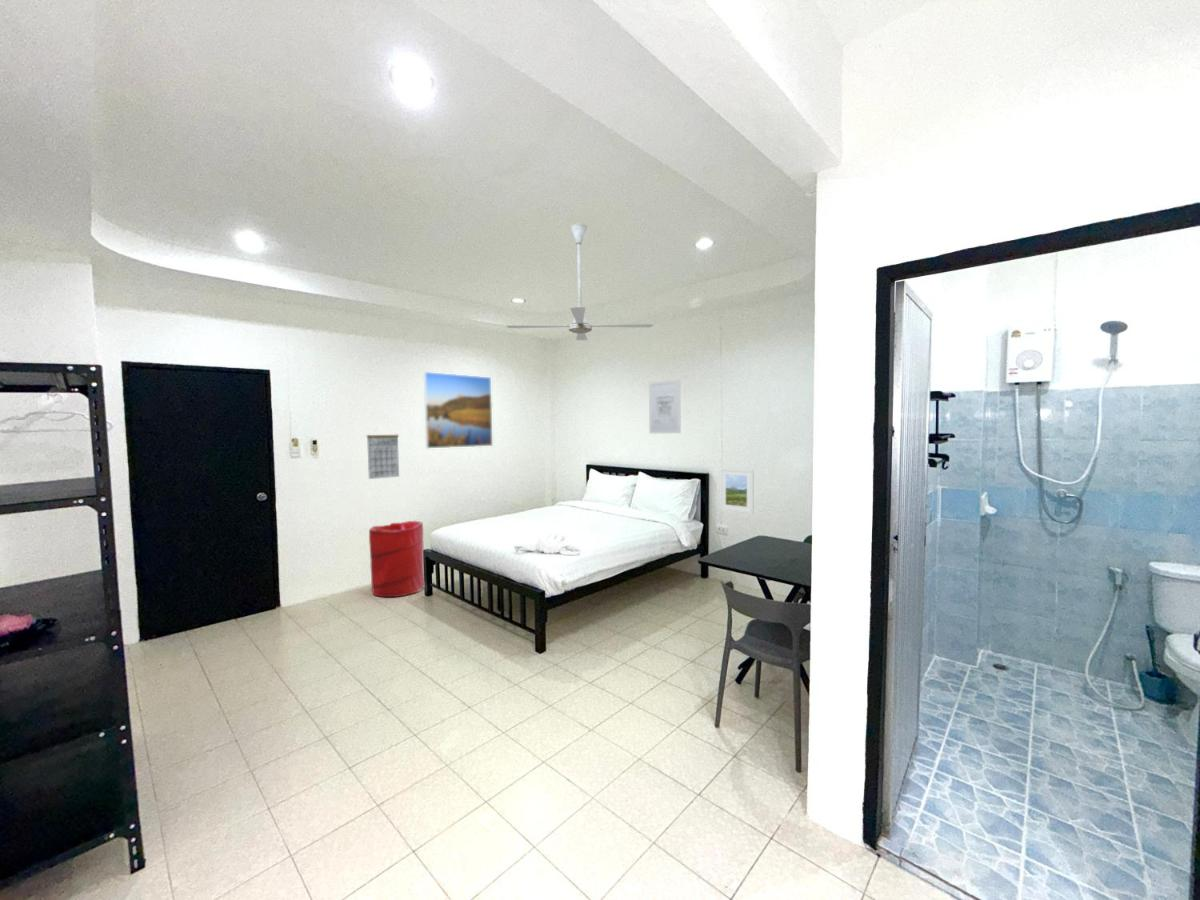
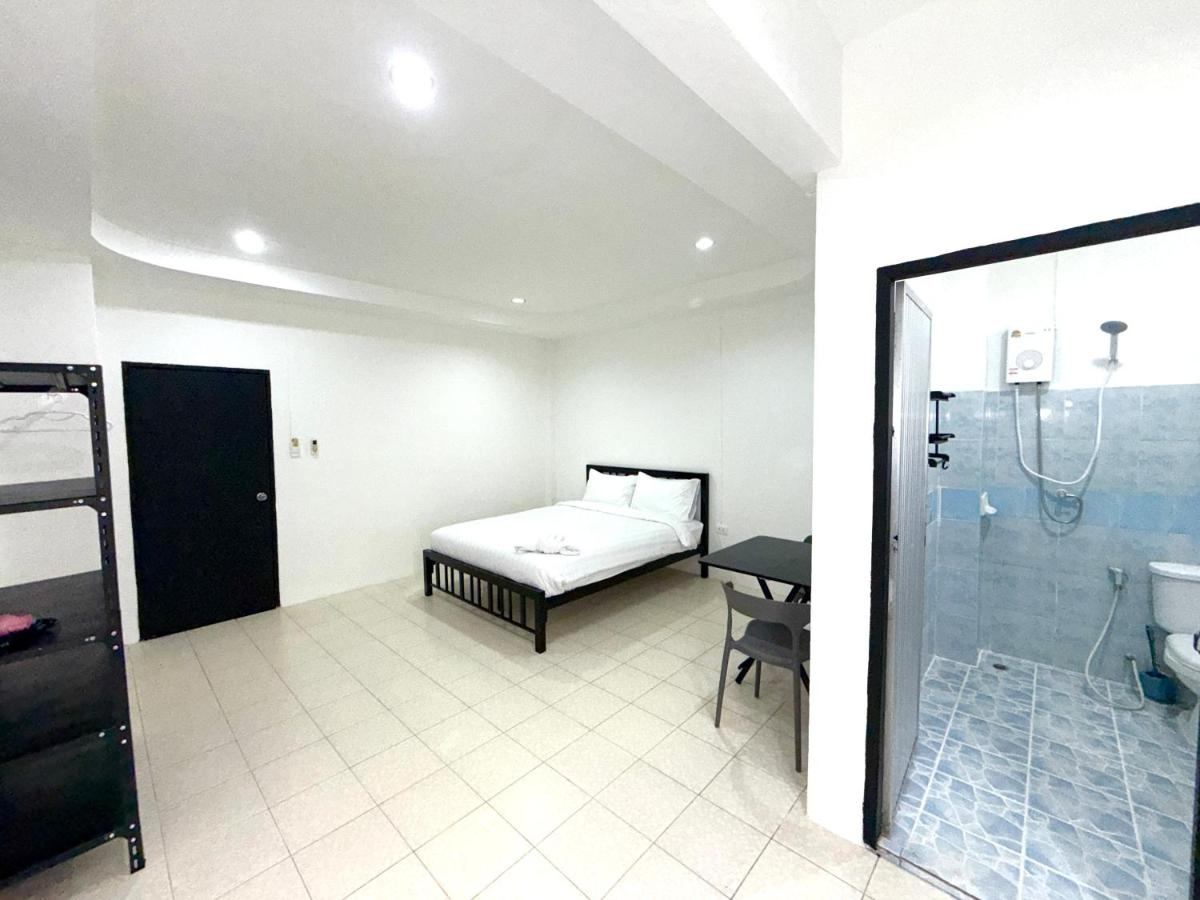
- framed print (736, 490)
- calendar (383, 451)
- ceiling fan (579, 280)
- laundry hamper (397, 556)
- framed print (460, 411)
- wall art (664, 407)
